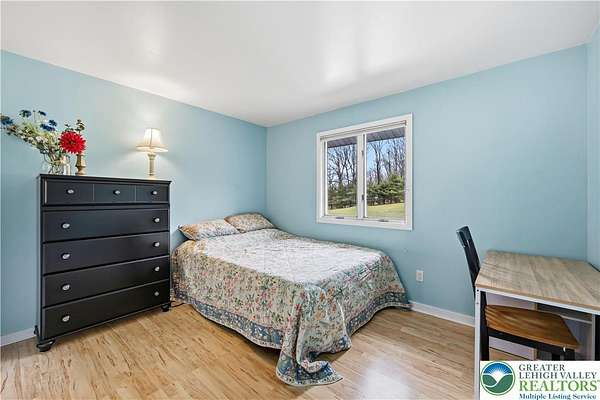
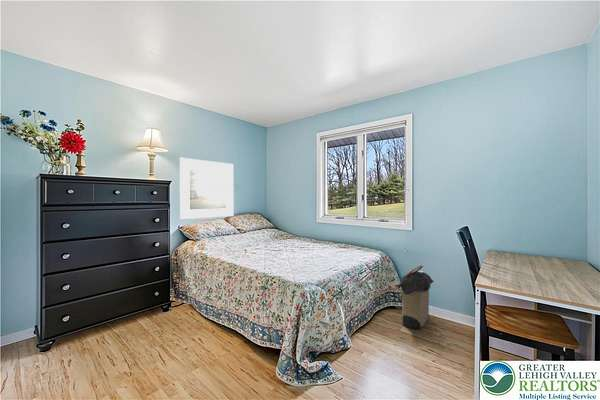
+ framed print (208, 189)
+ laundry hamper (414, 291)
